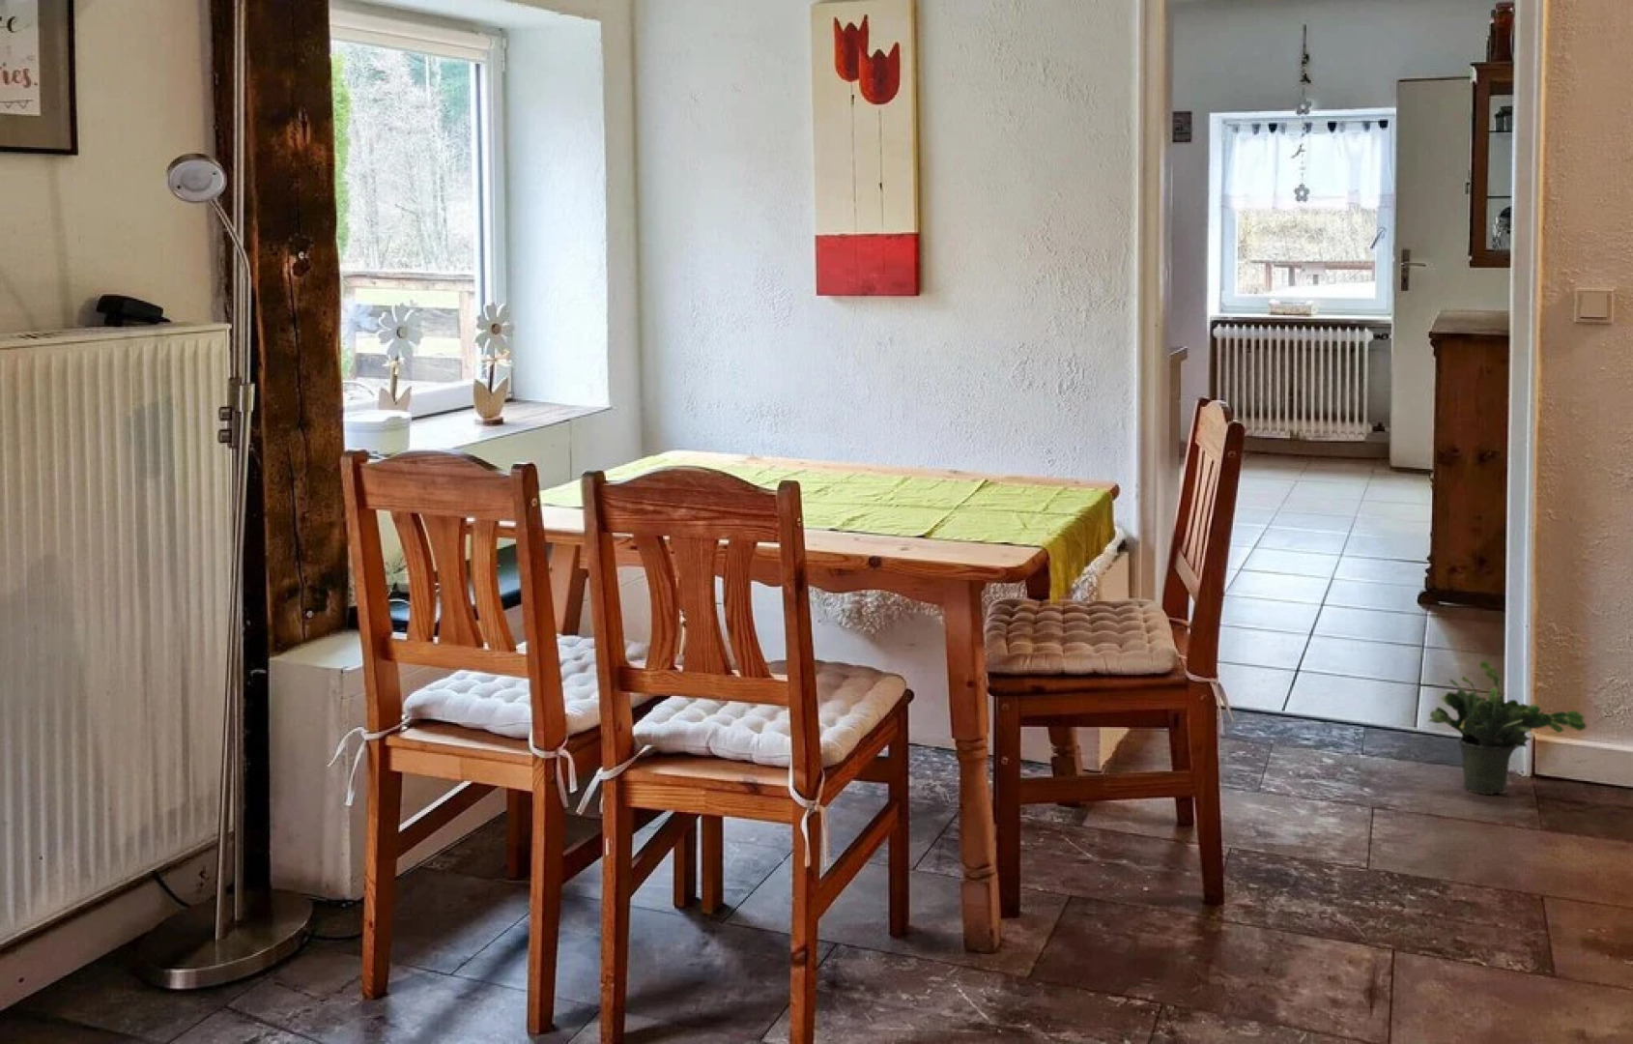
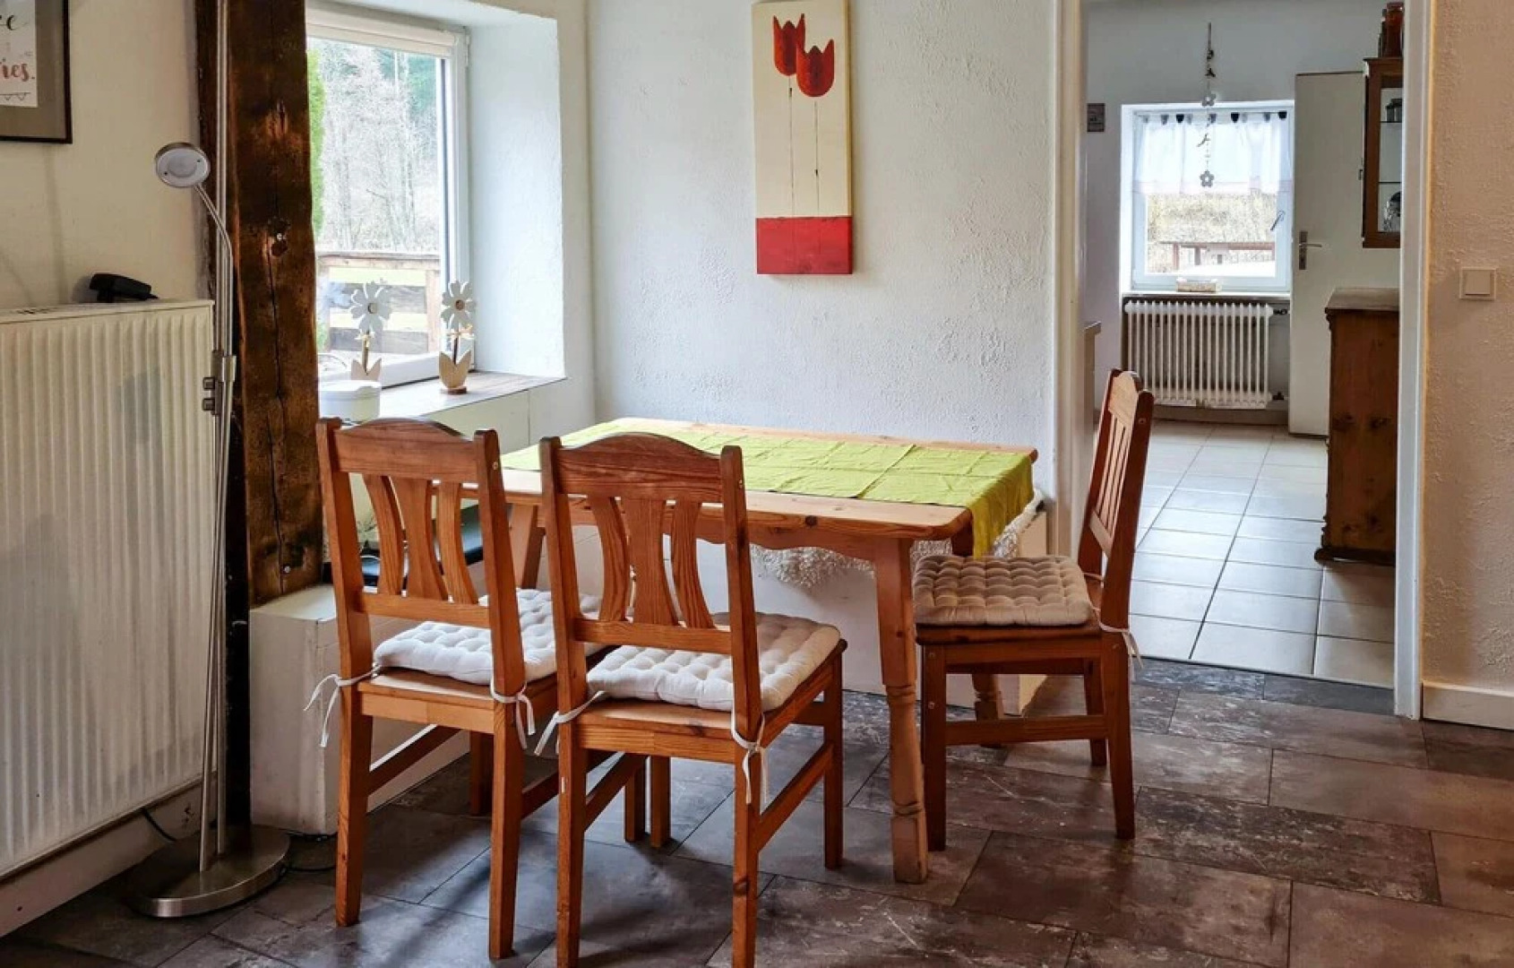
- potted plant (1504, 727)
